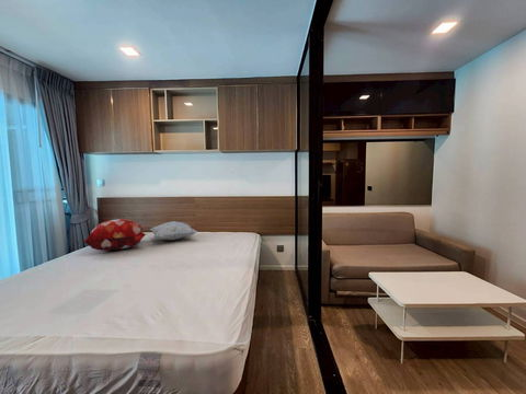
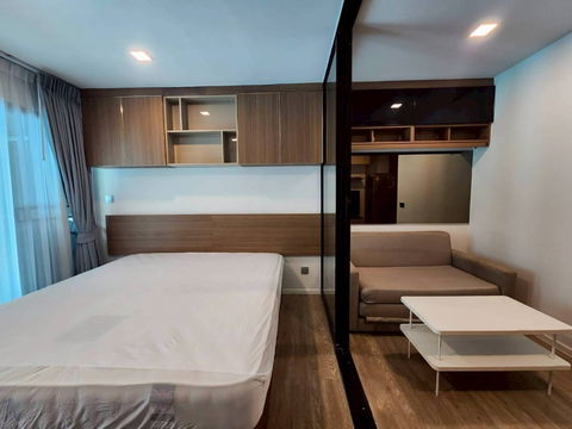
- decorative pillow (173, 230)
- decorative pillow (117, 233)
